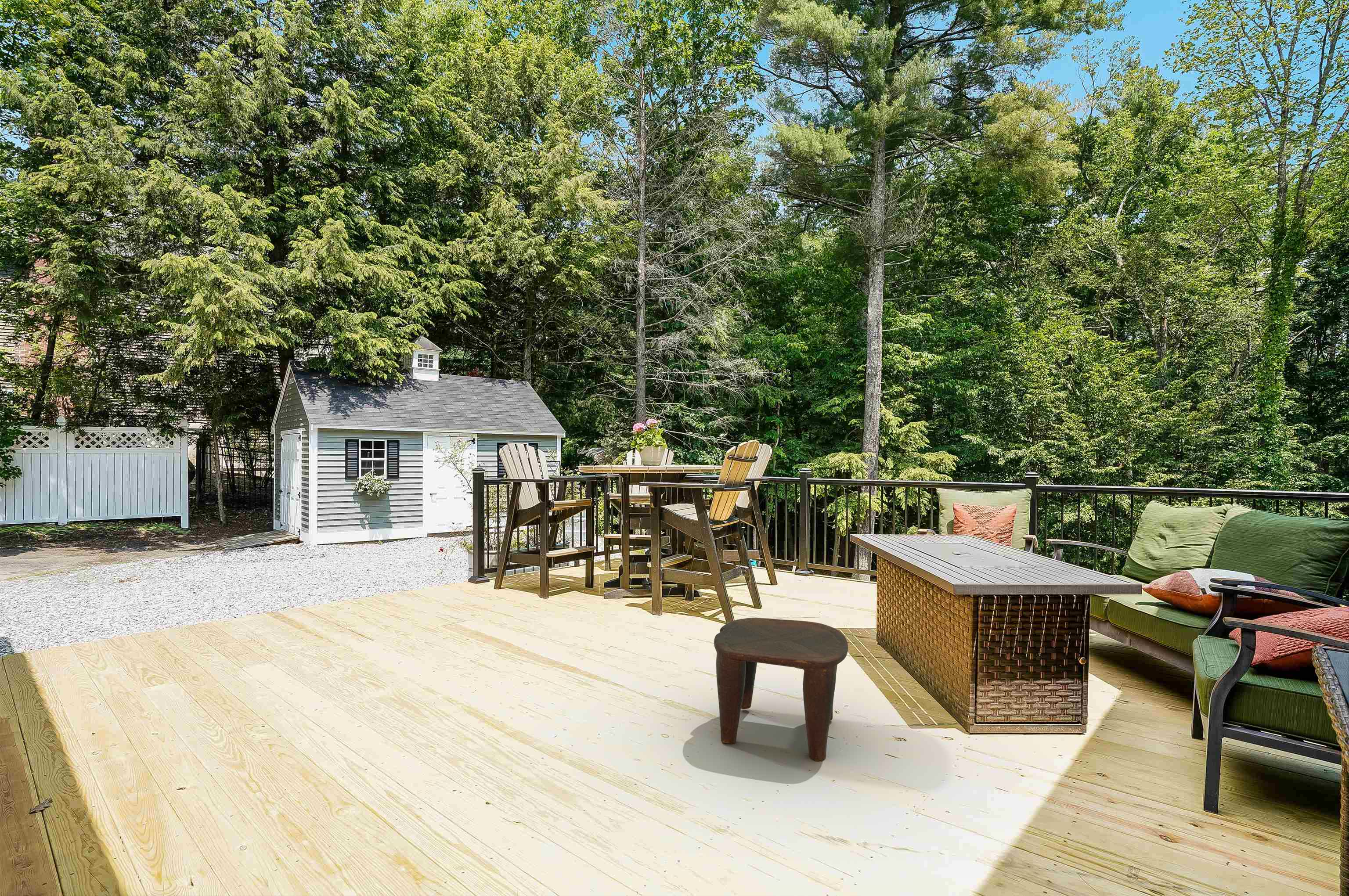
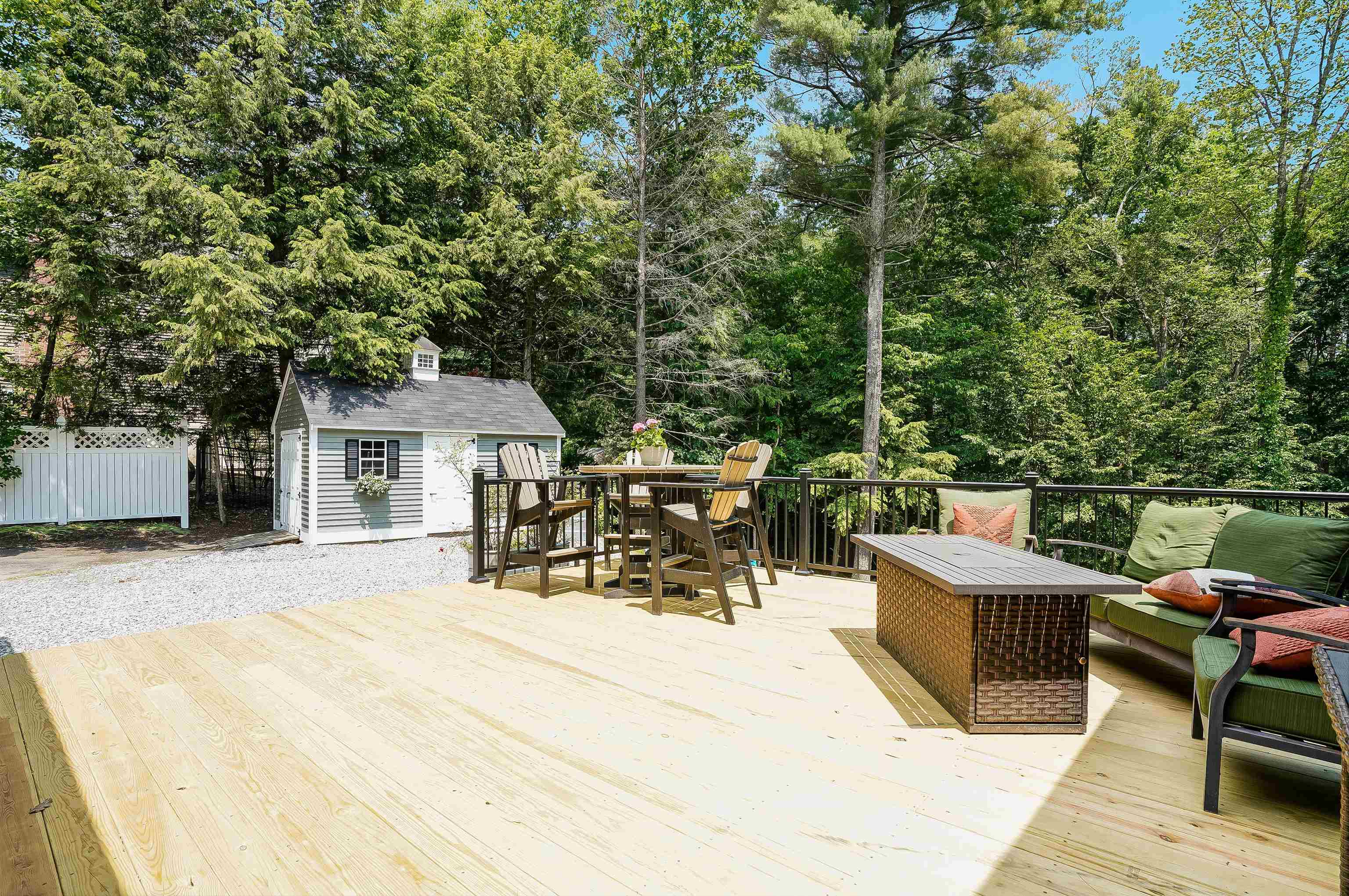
- stool (781, 666)
